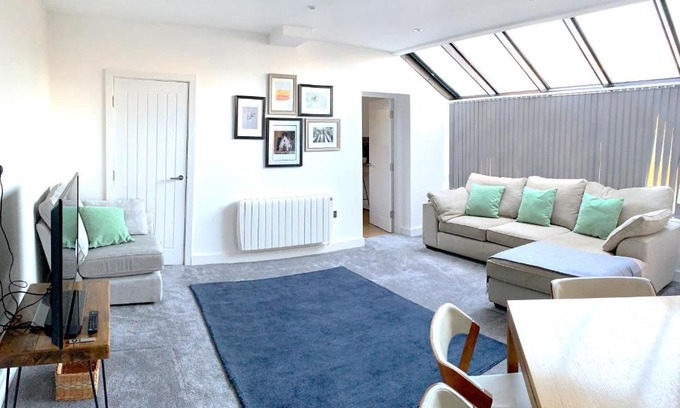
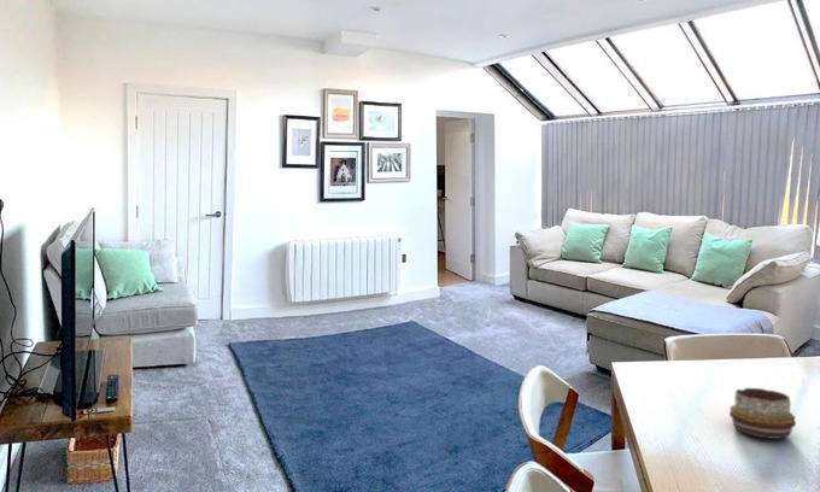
+ decorative bowl (761, 412)
